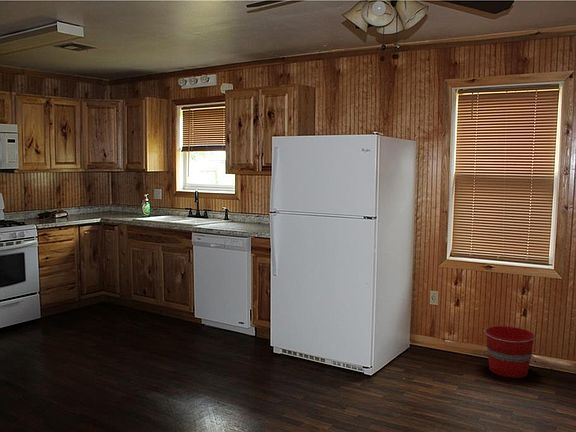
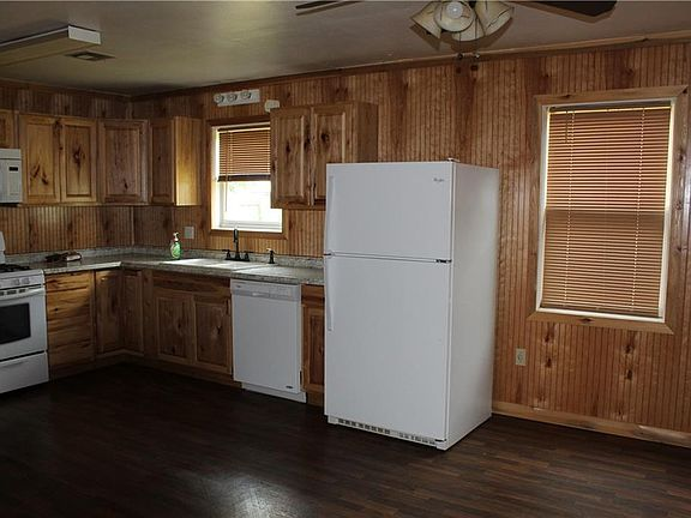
- bucket (508, 351)
